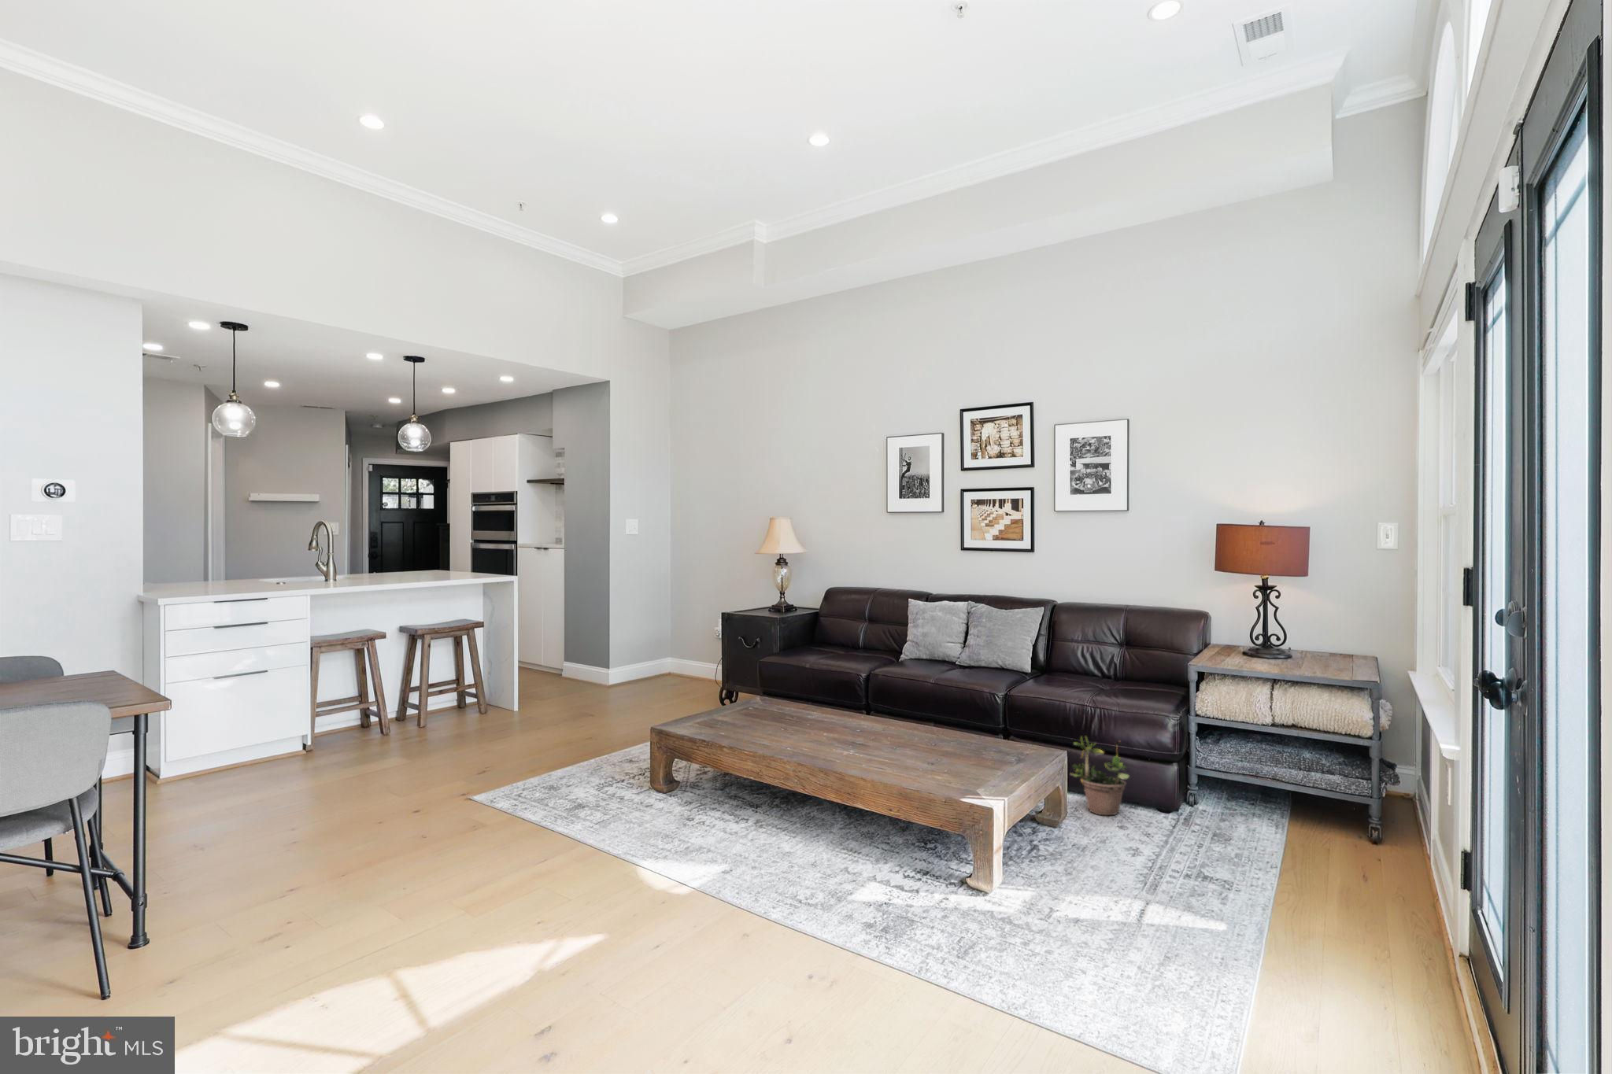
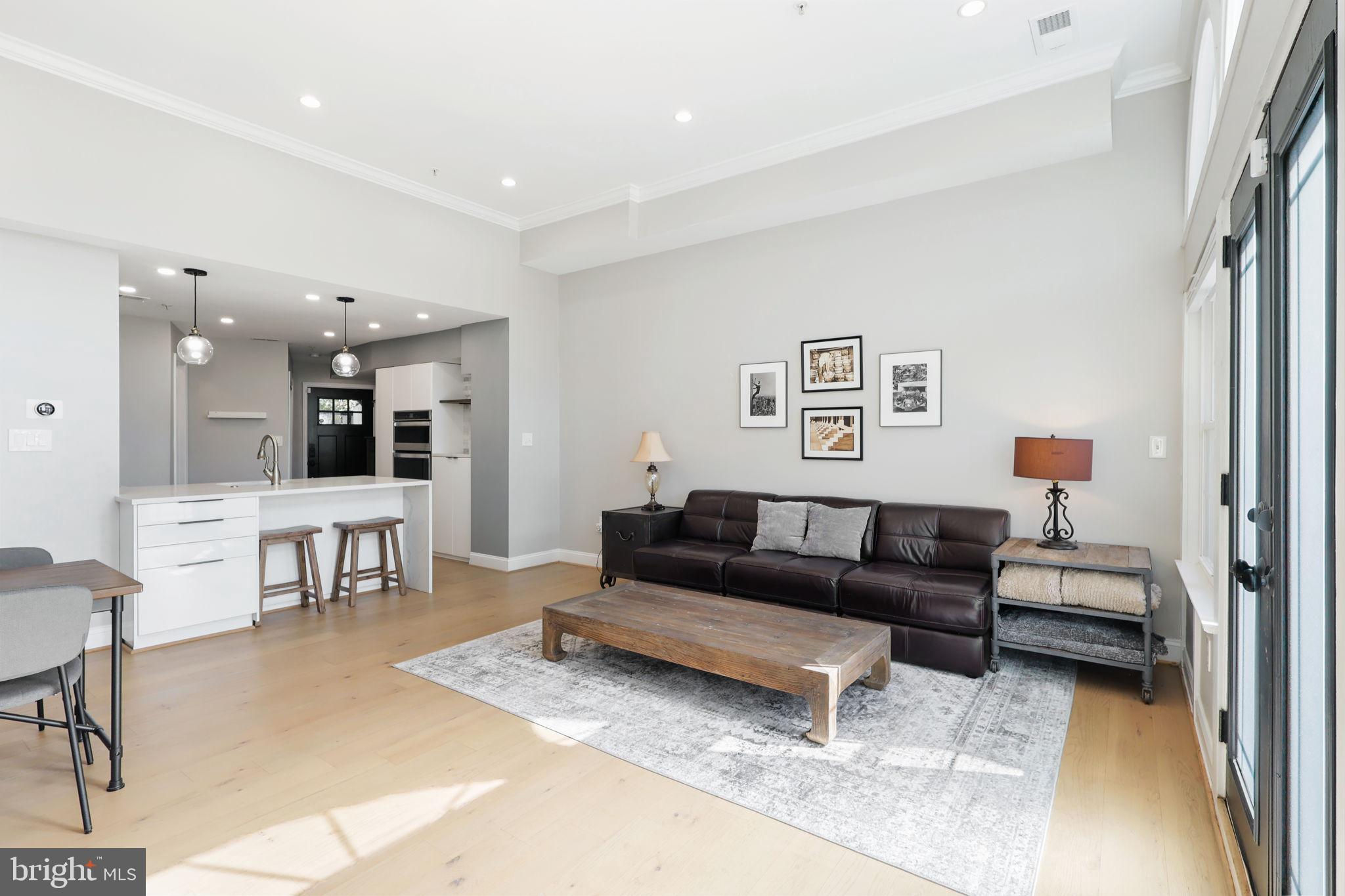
- potted plant (1100, 772)
